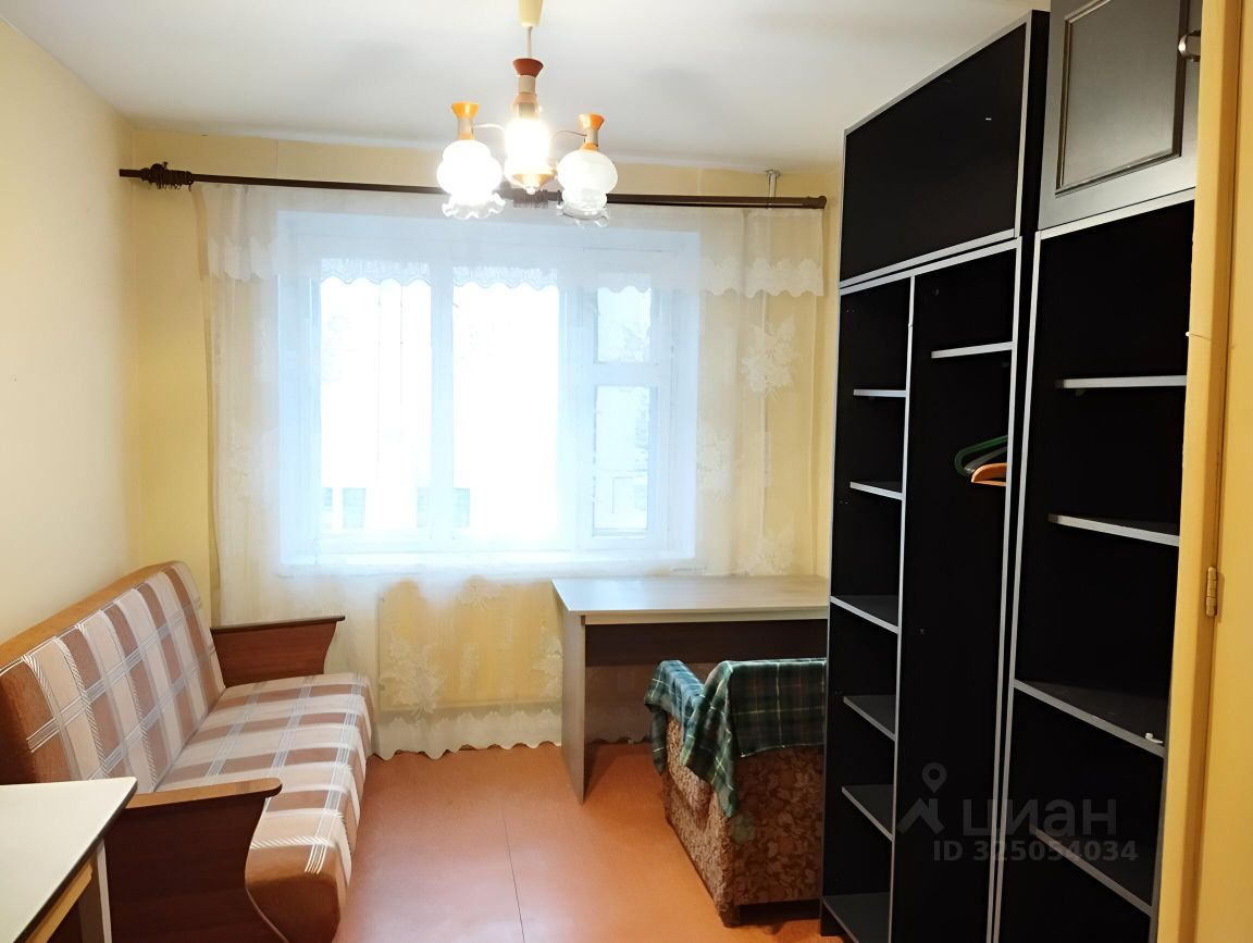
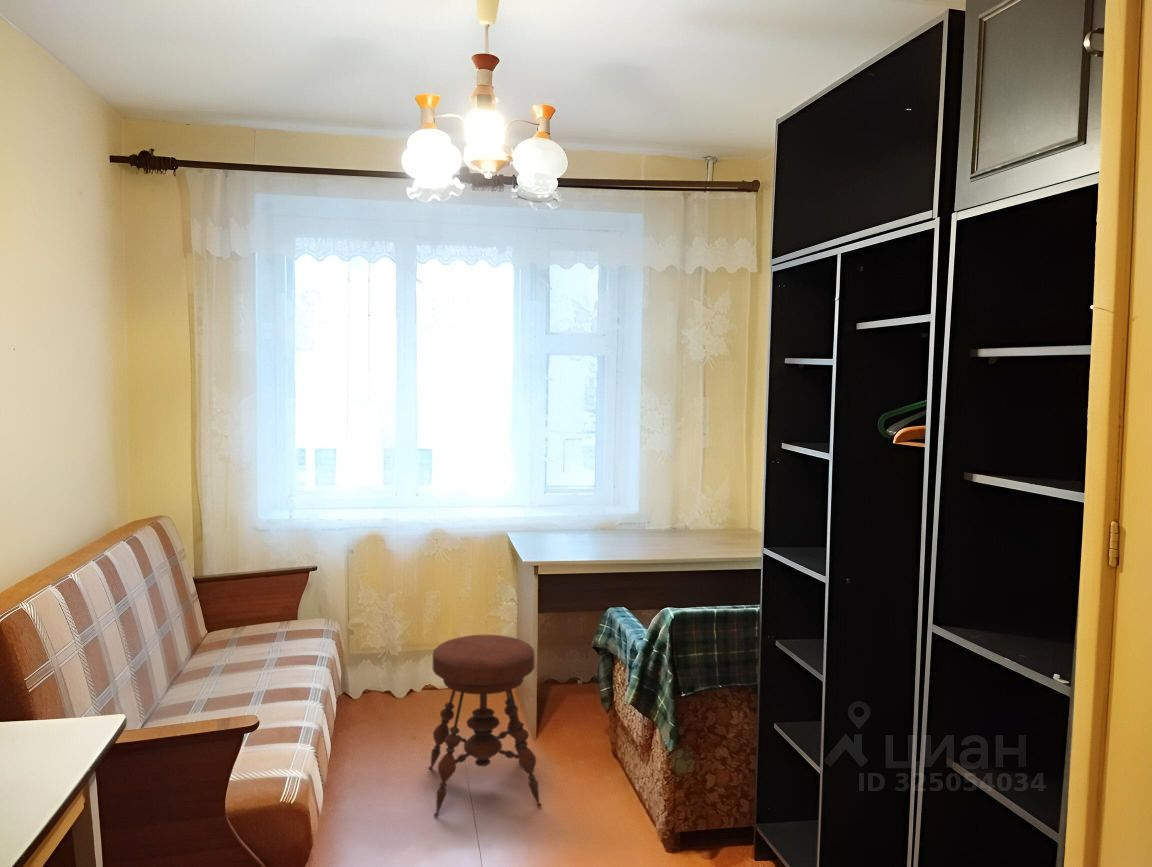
+ stool (483, 716)
